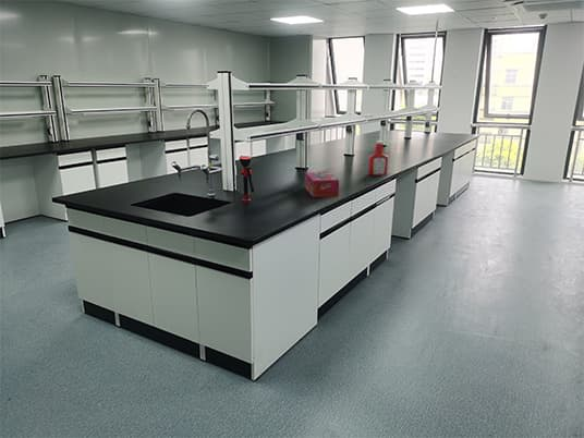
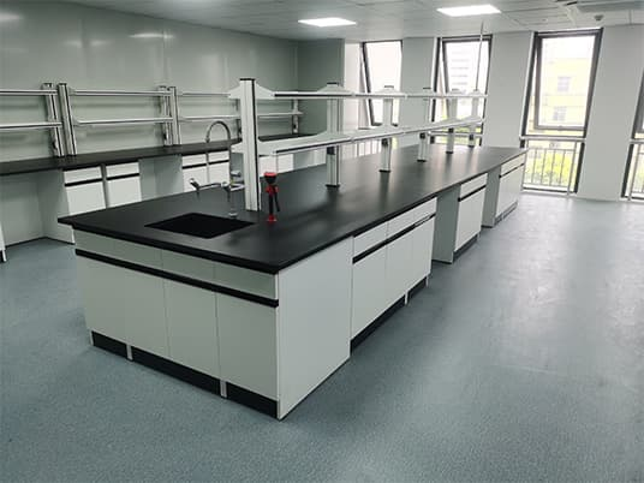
- tissue box (320, 183)
- soap bottle (378, 157)
